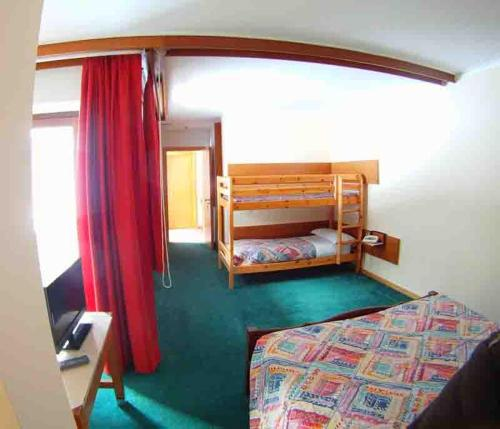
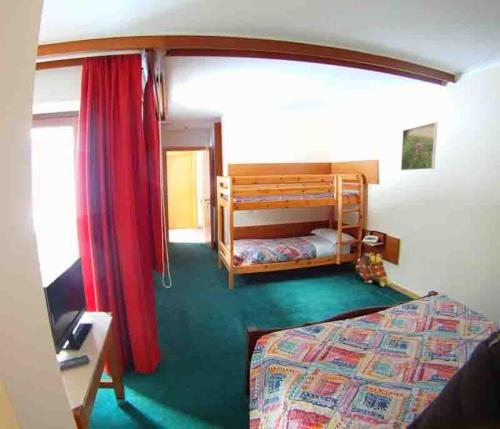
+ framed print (417, 148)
+ backpack (373, 267)
